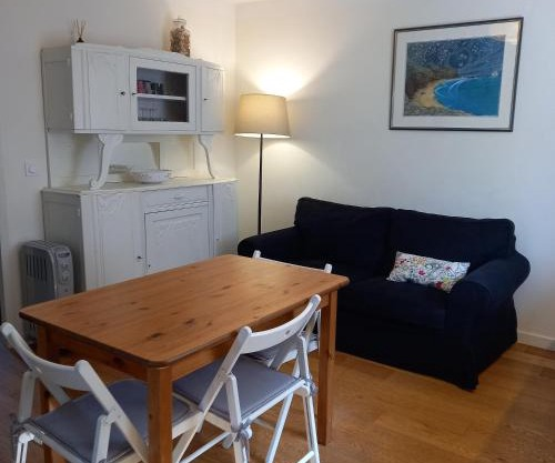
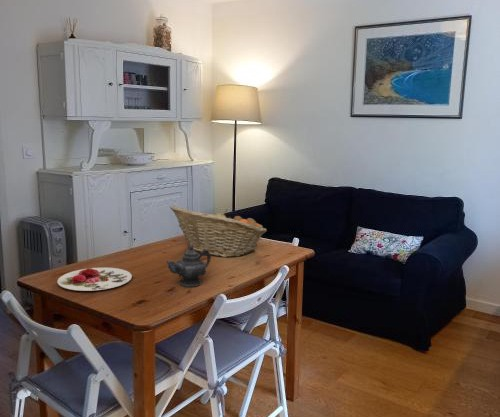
+ teapot (189, 263)
+ plate (95, 277)
+ fruit basket (217, 227)
